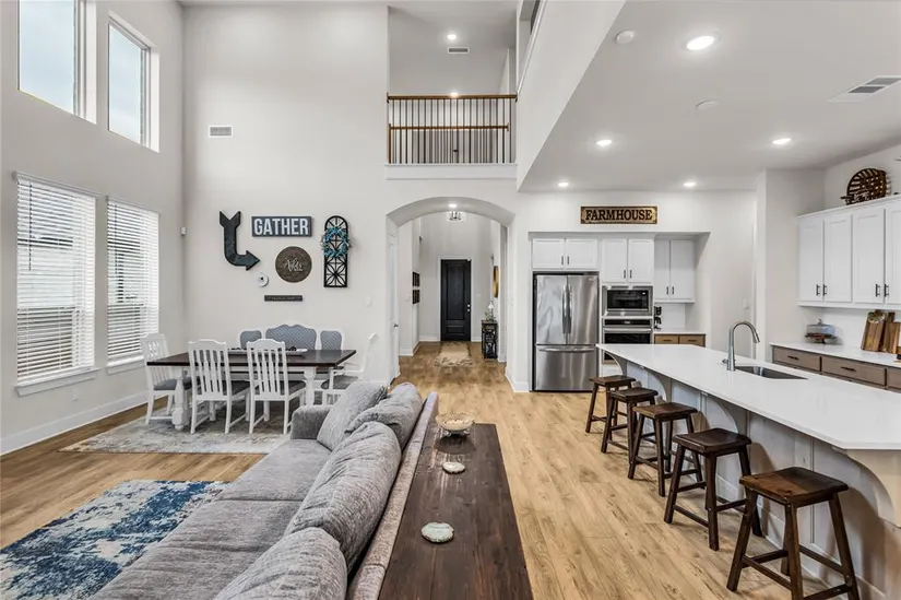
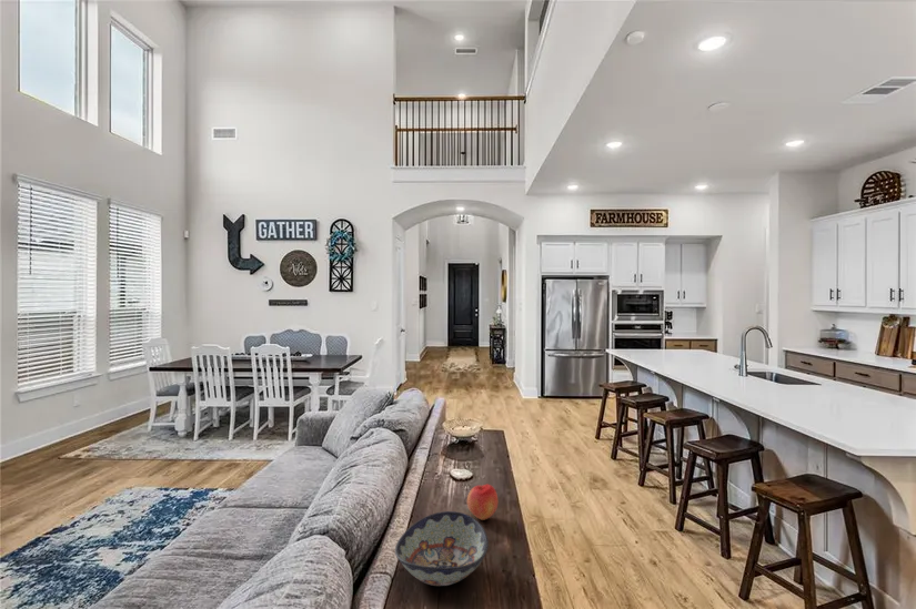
+ apple (482, 501)
+ decorative bowl (442, 554)
